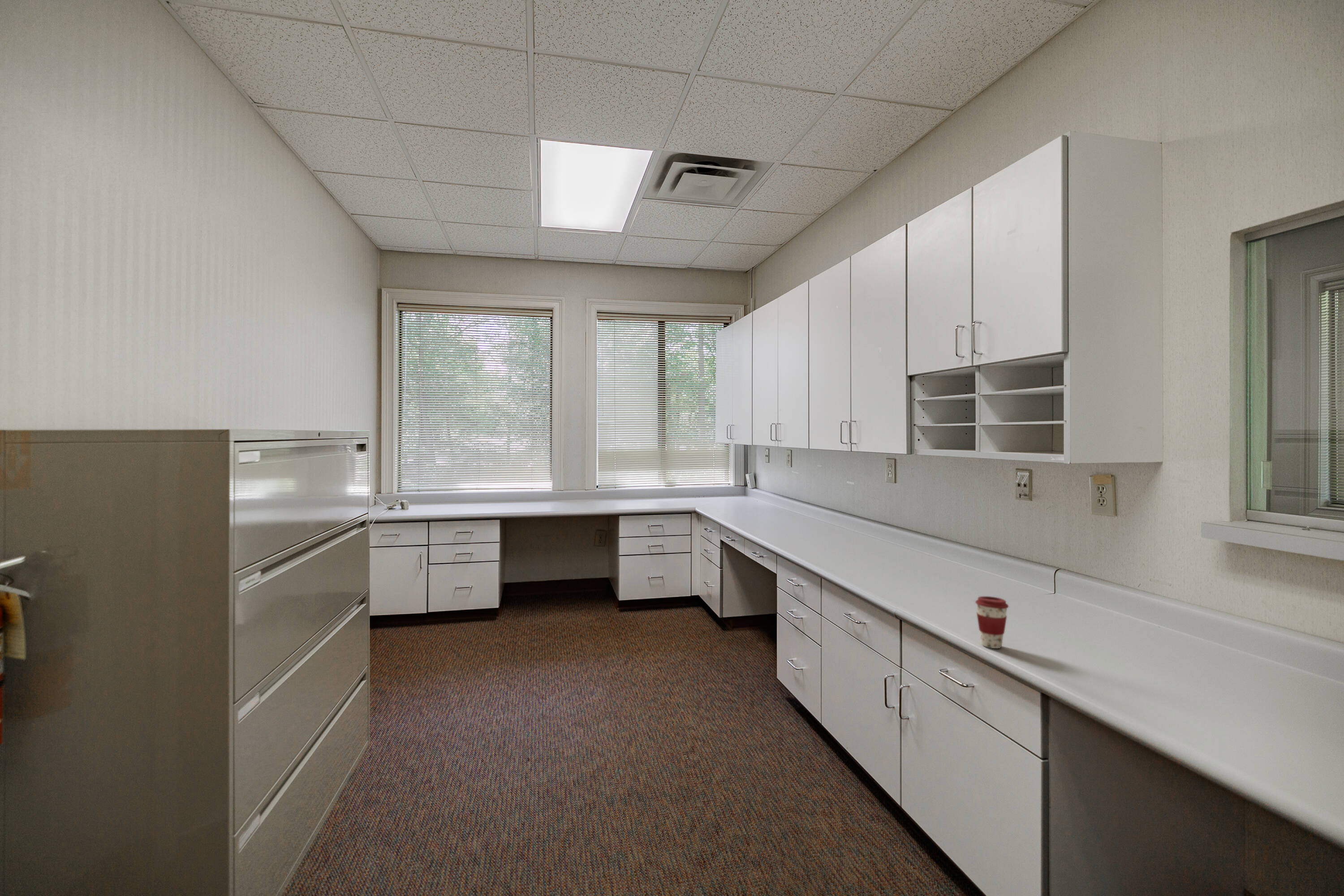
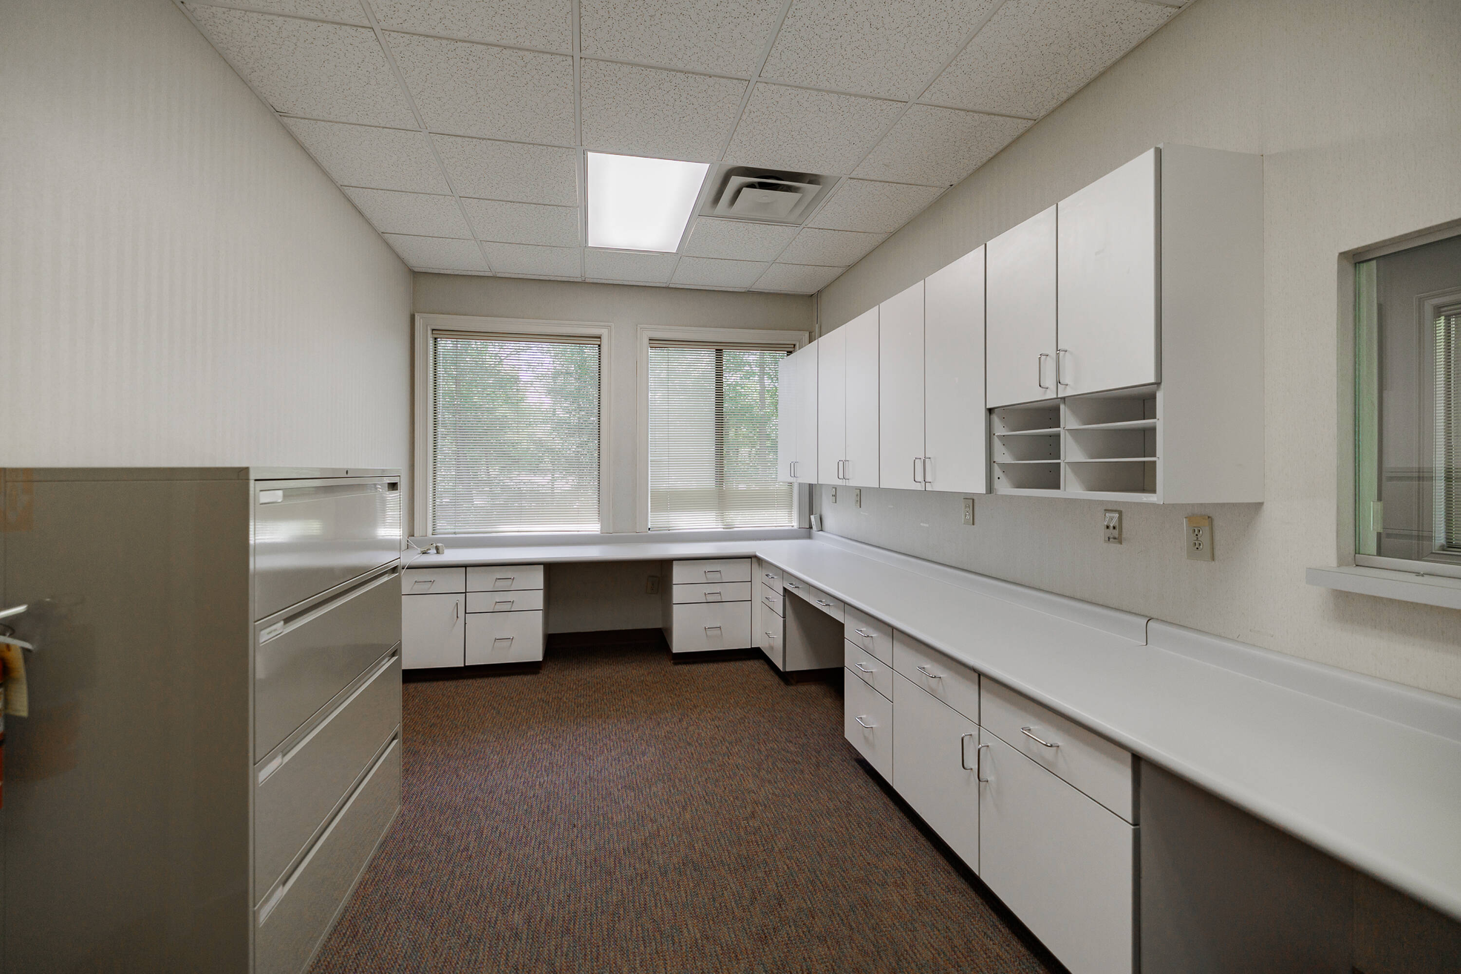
- coffee cup (991, 622)
